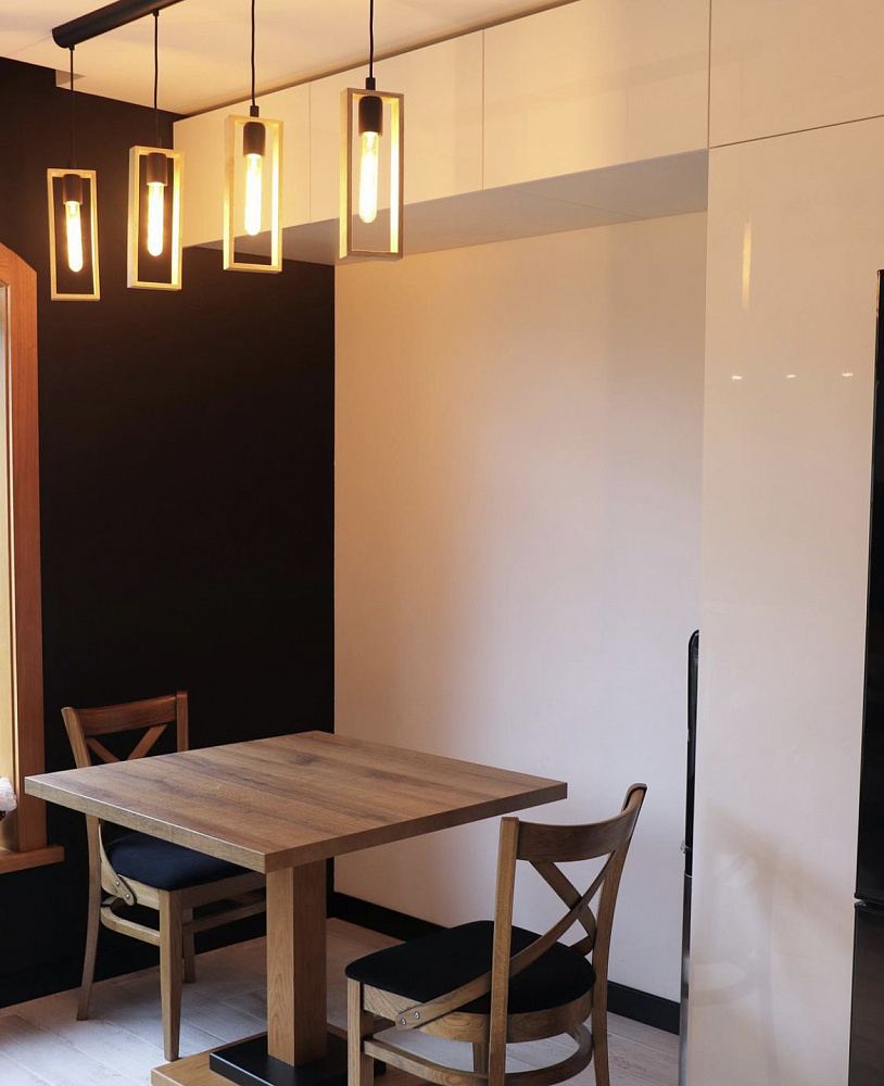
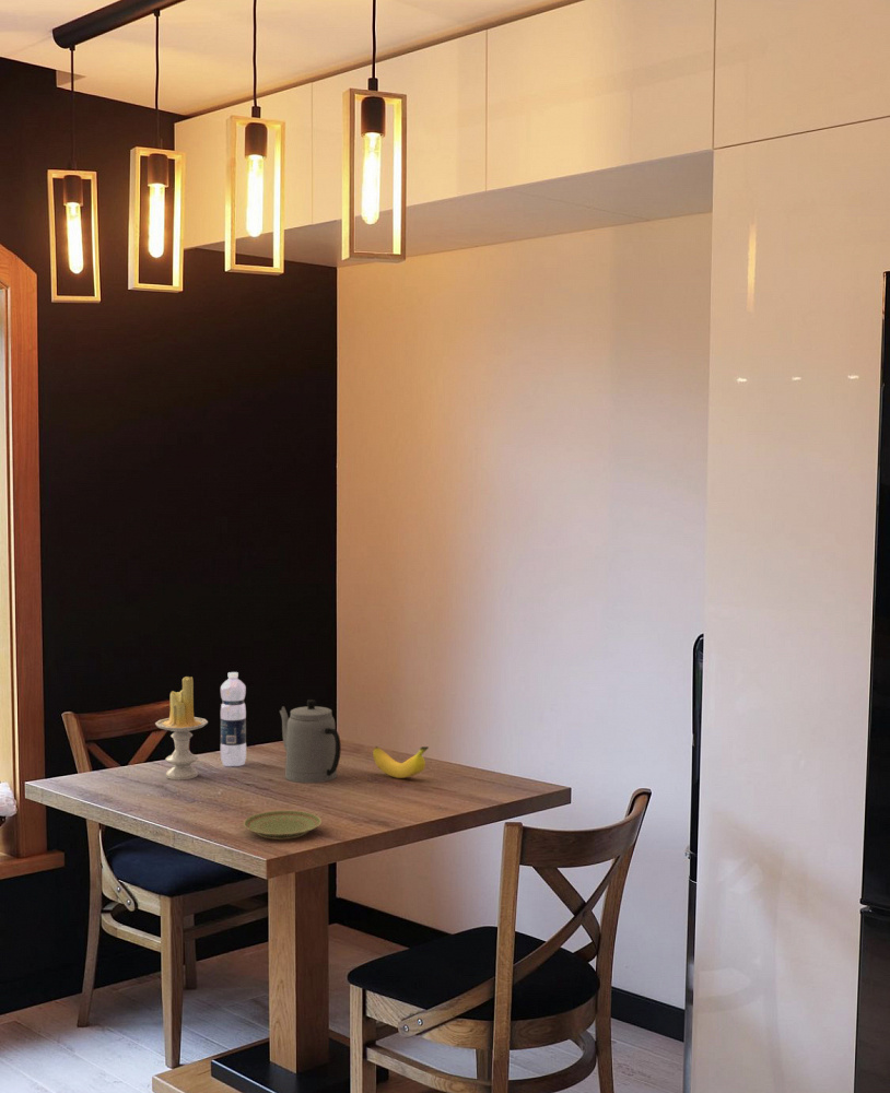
+ teapot (308, 737)
+ banana (400, 763)
+ plate (282, 826)
+ water bottle (233, 718)
+ candle (181, 726)
